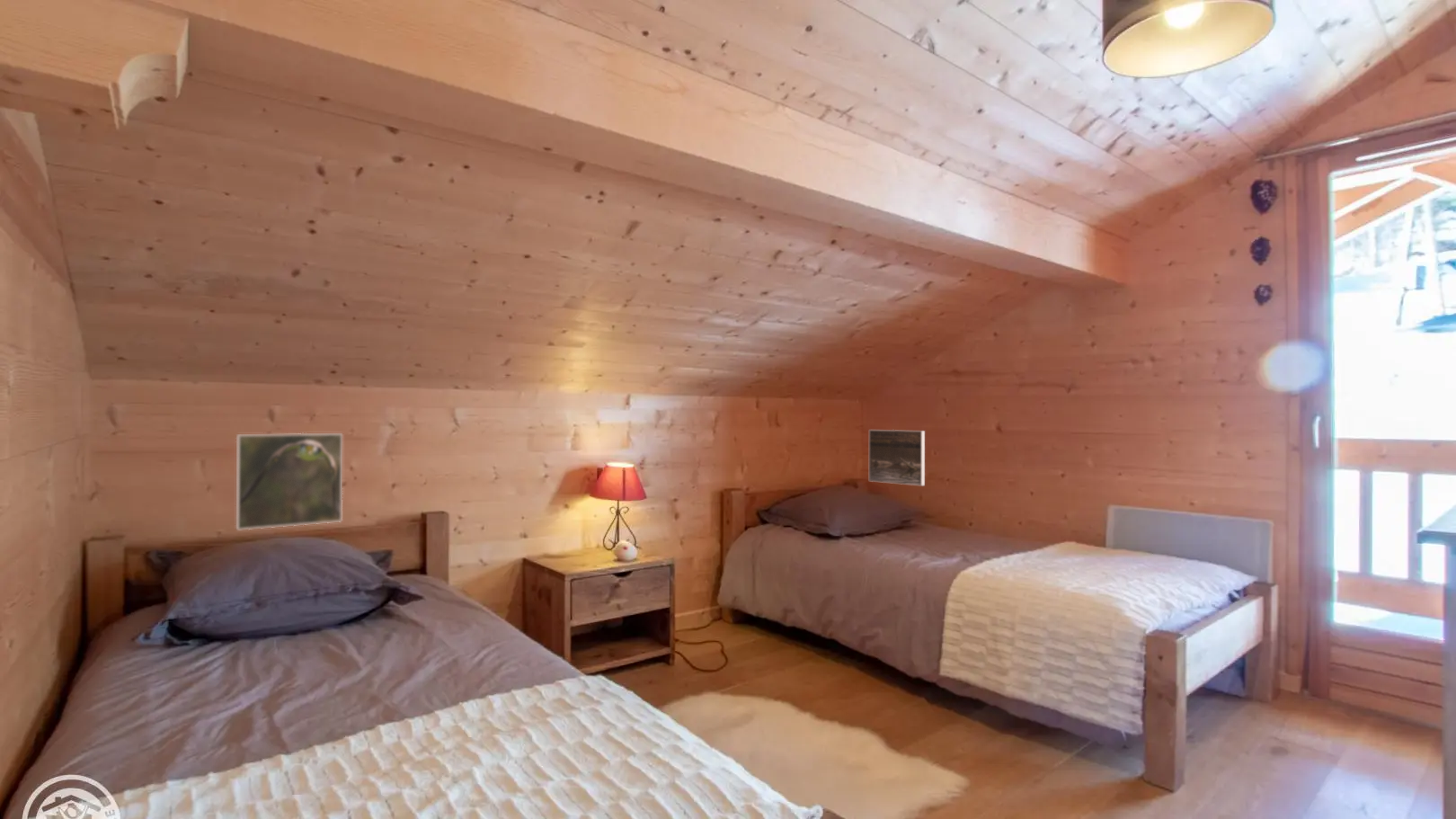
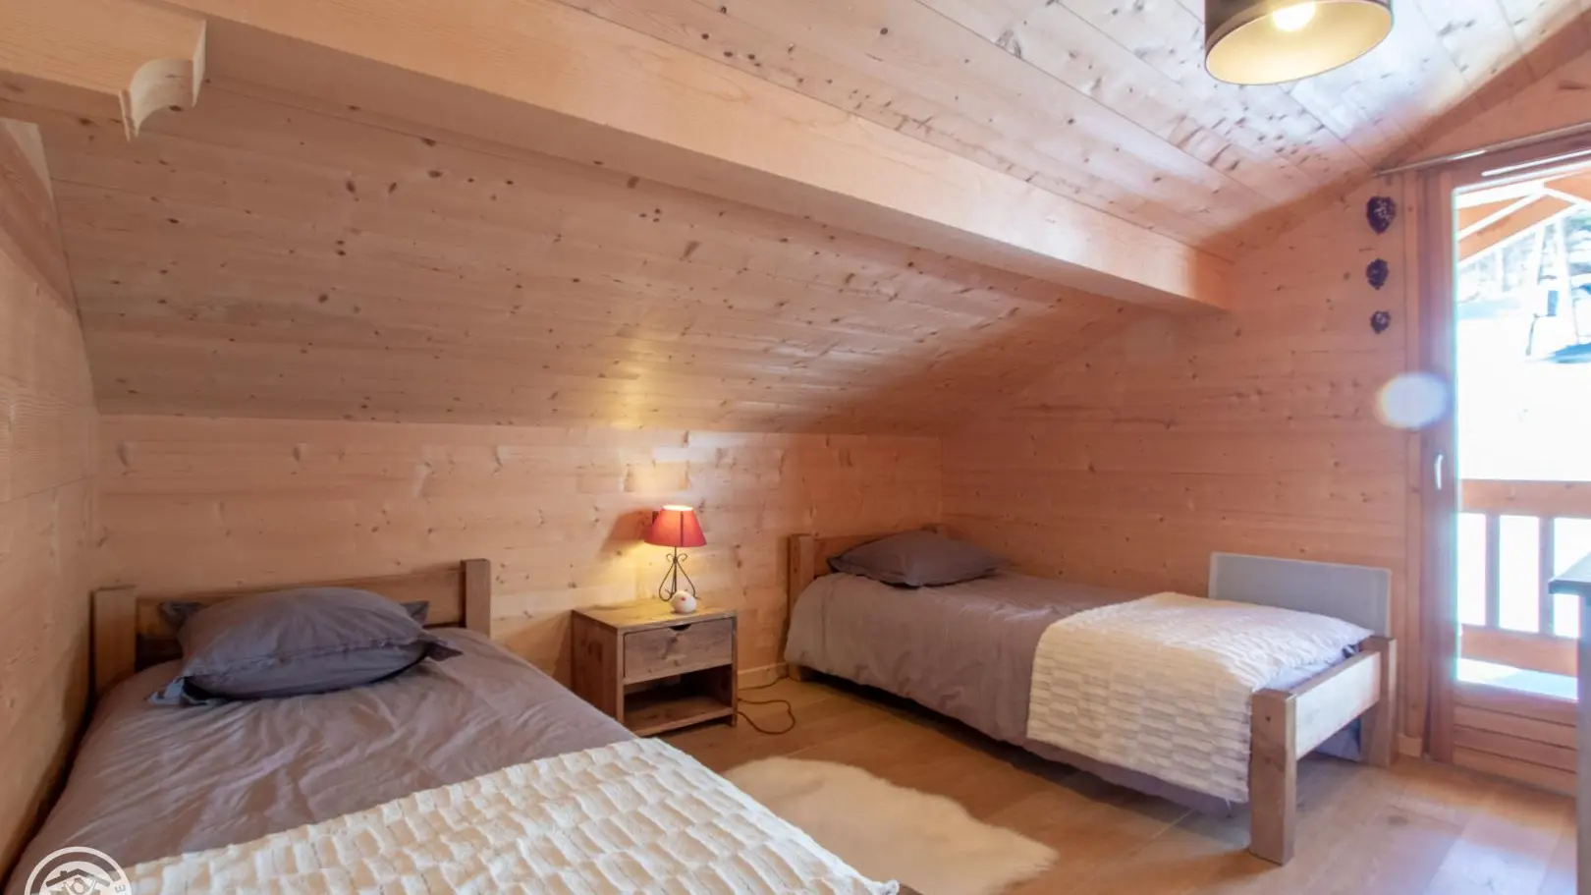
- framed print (290, 479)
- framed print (895, 457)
